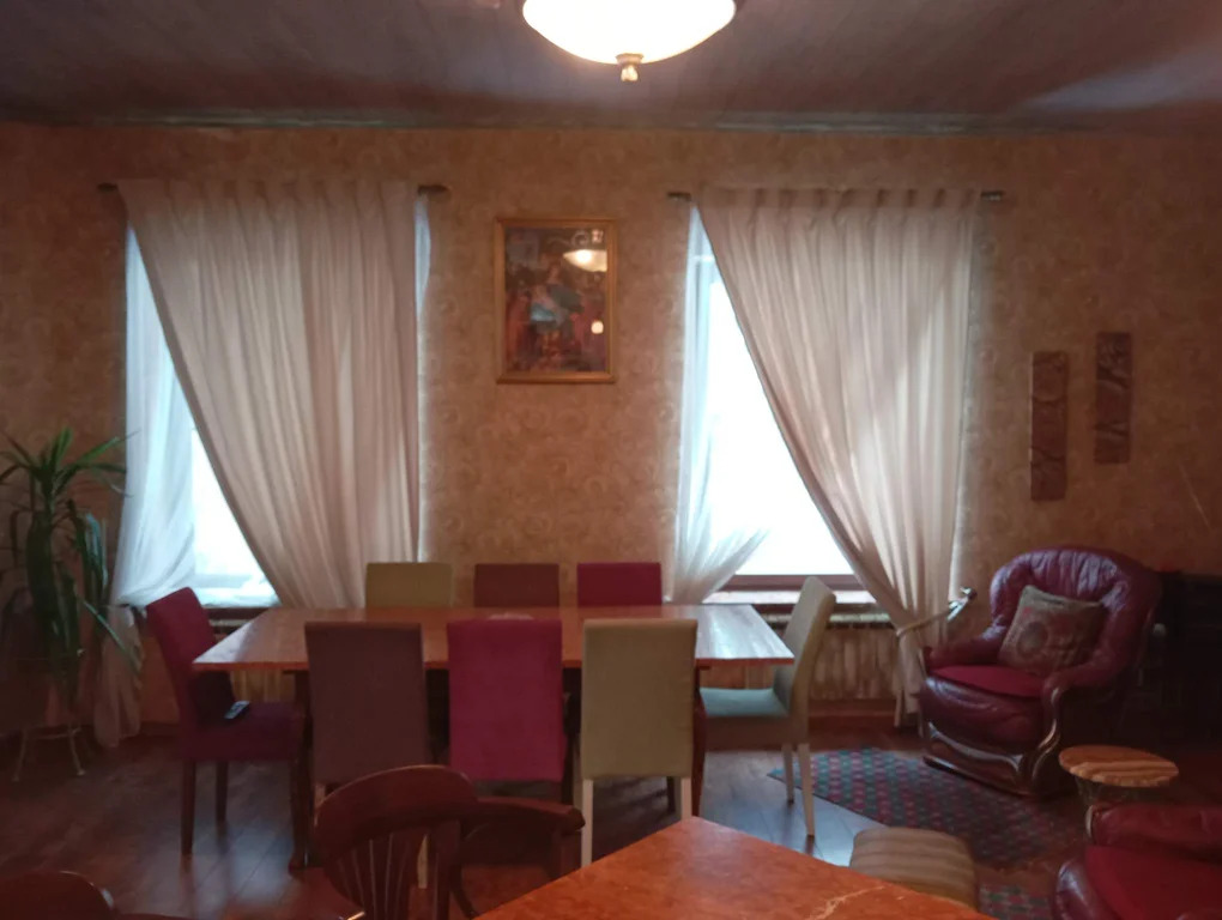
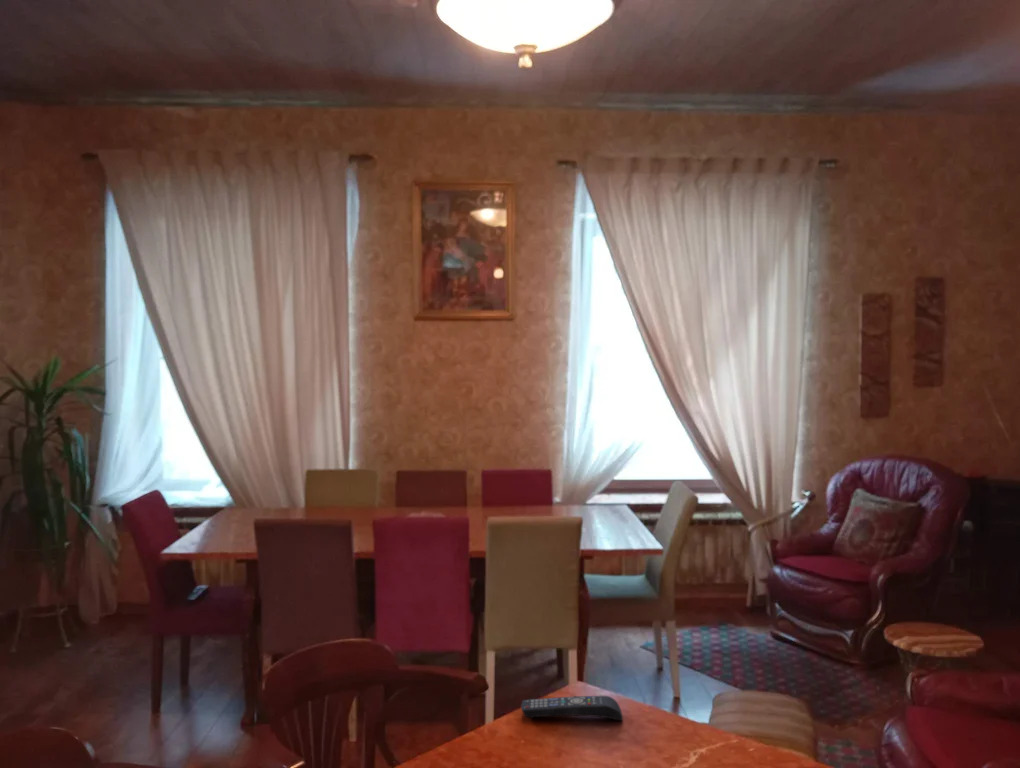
+ remote control (571, 707)
